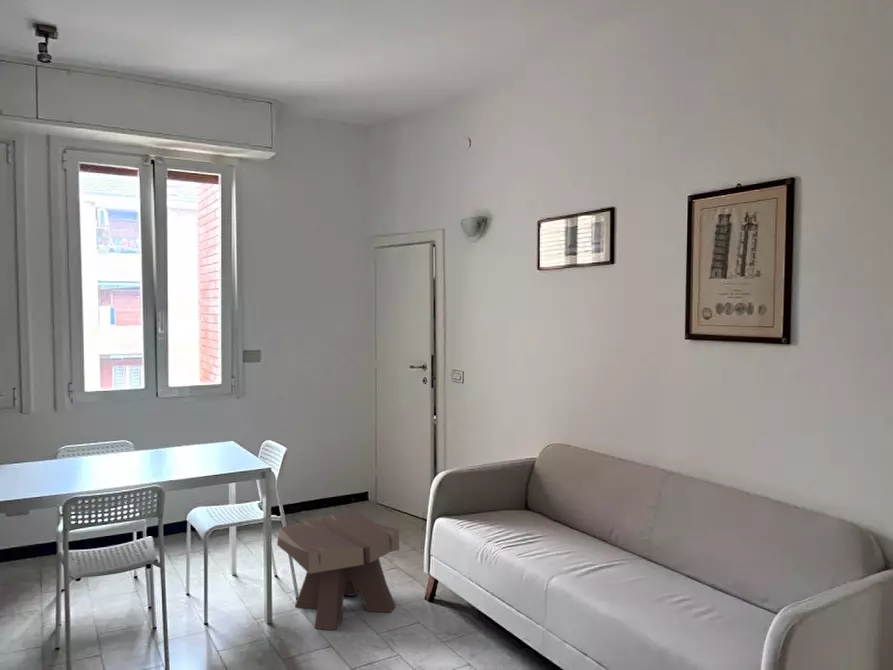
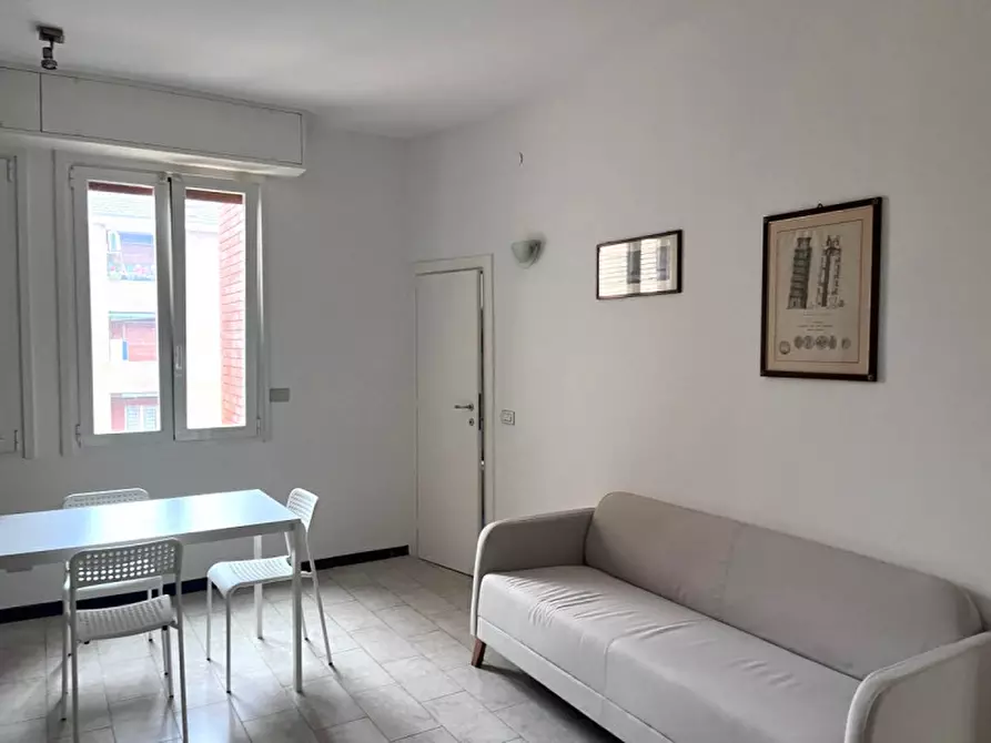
- side table (338, 568)
